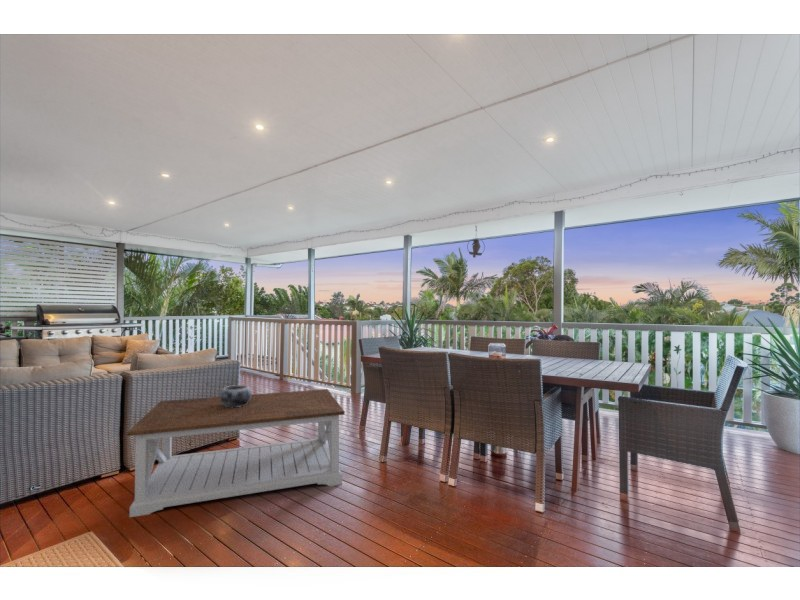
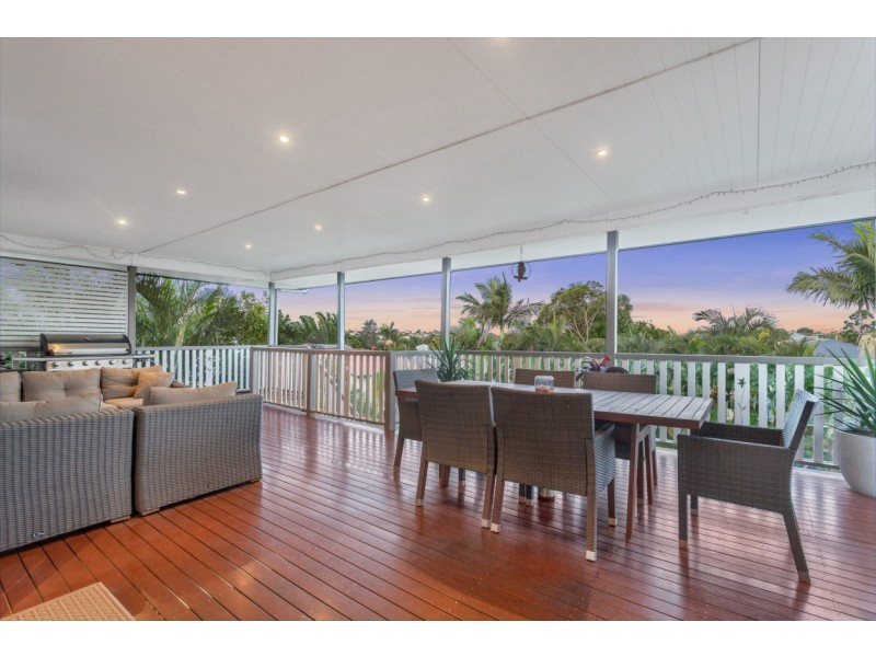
- decorative bowl (236, 395)
- coffee table (247, 447)
